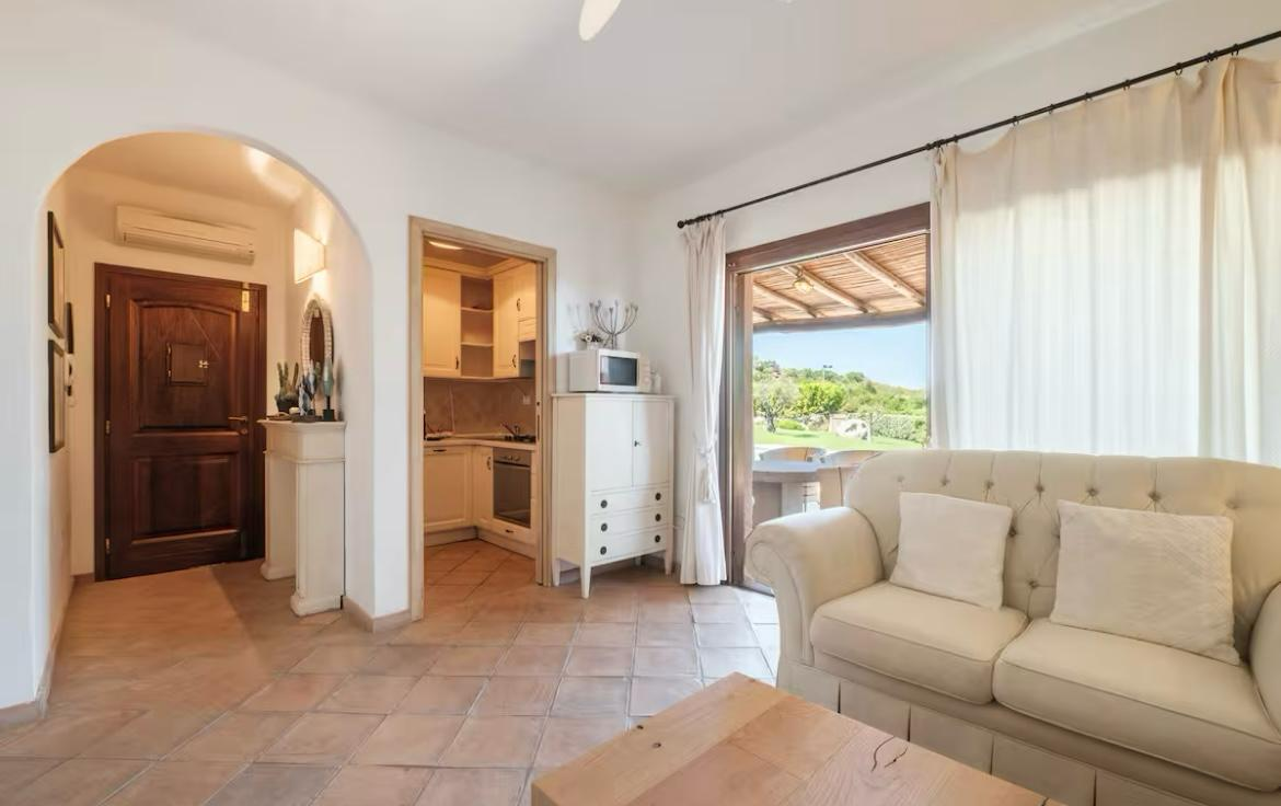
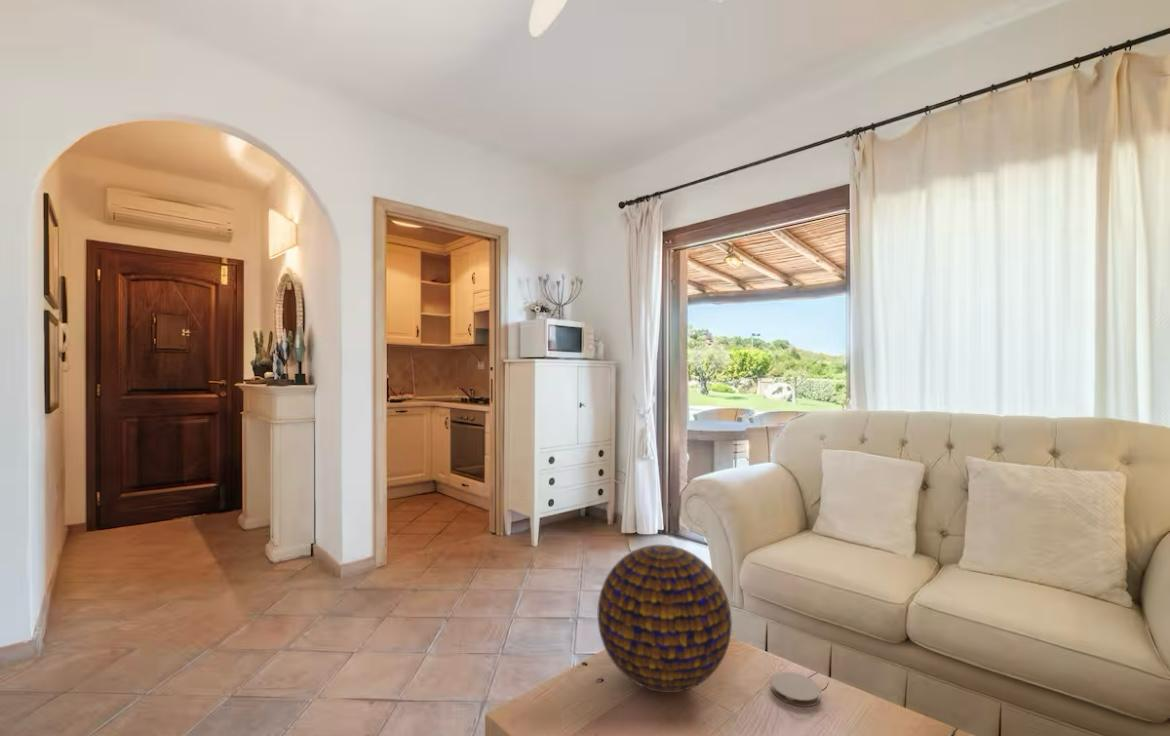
+ decorative orb (663, 614)
+ coaster (795, 688)
